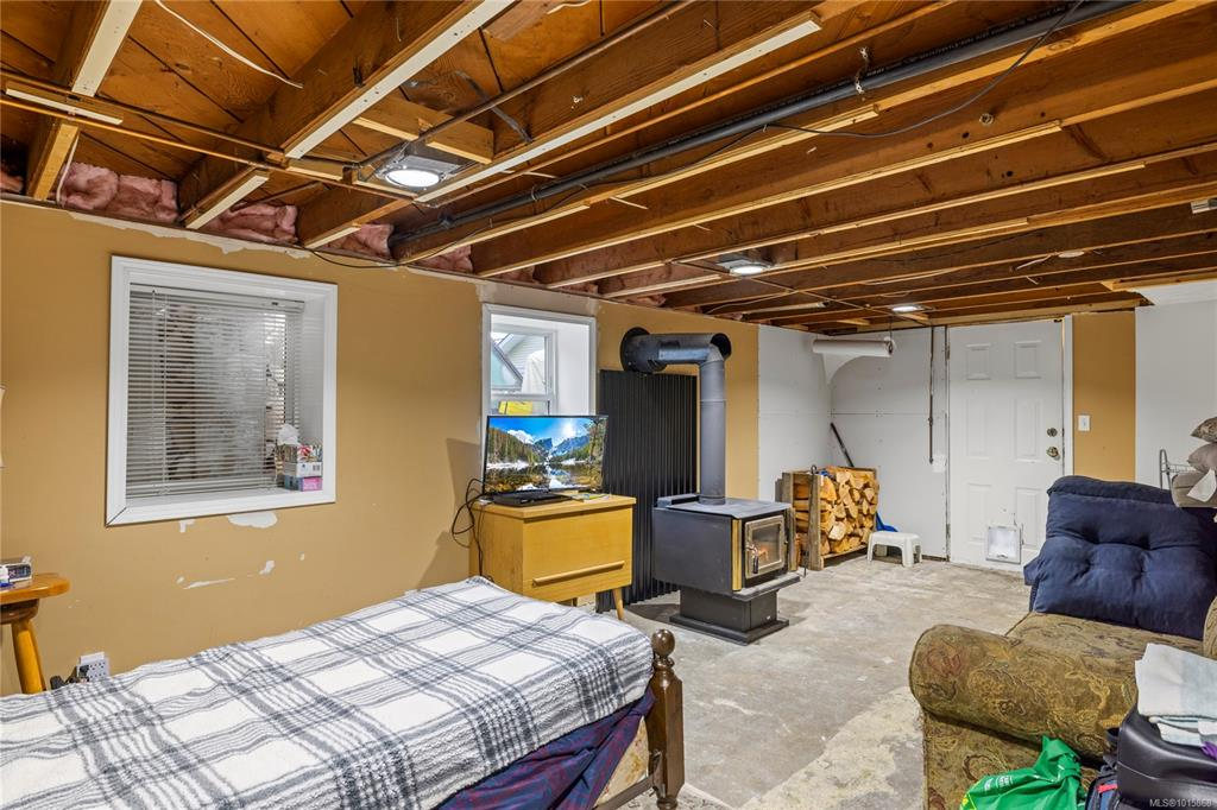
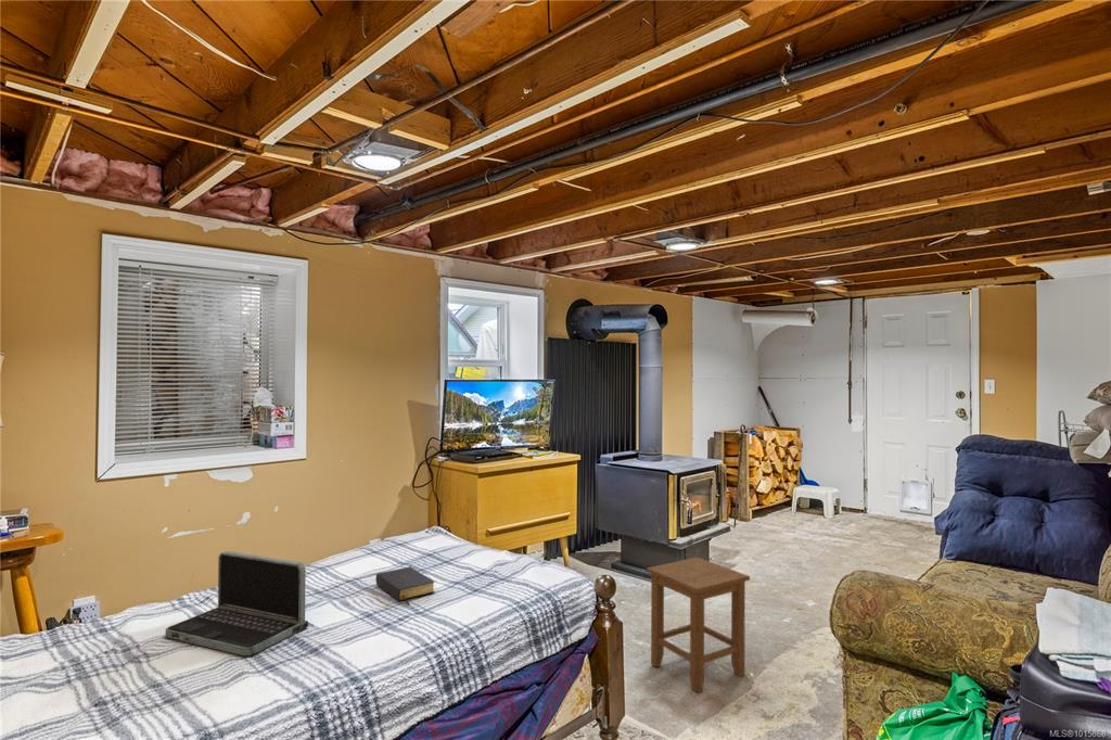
+ laptop (238, 596)
+ stool (697, 620)
+ bible (407, 585)
